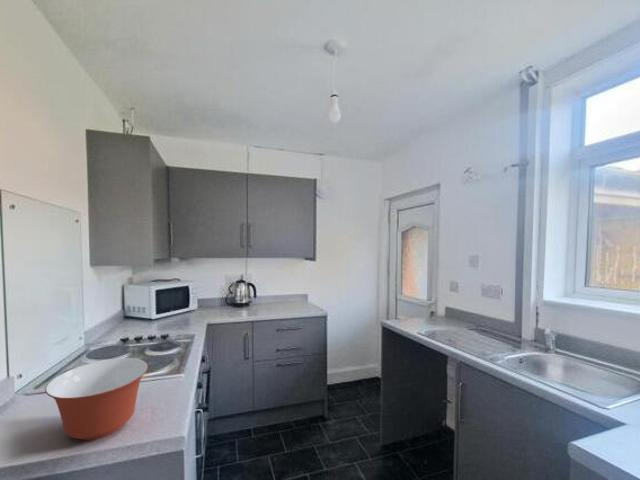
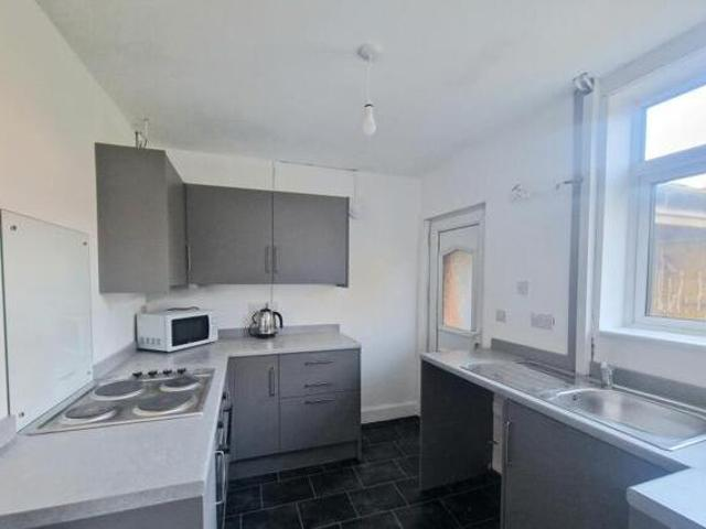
- mixing bowl (101, 400)
